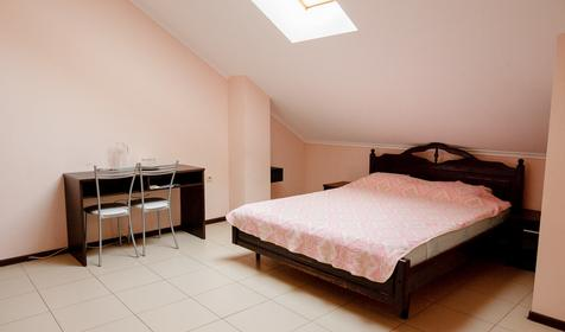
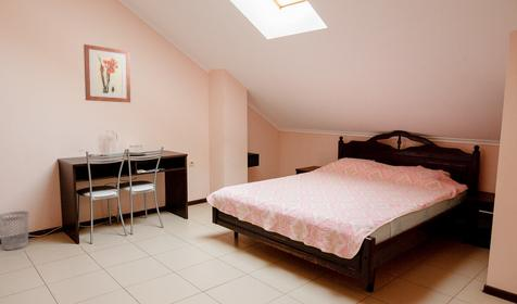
+ wastebasket (14, 230)
+ wall art (108, 75)
